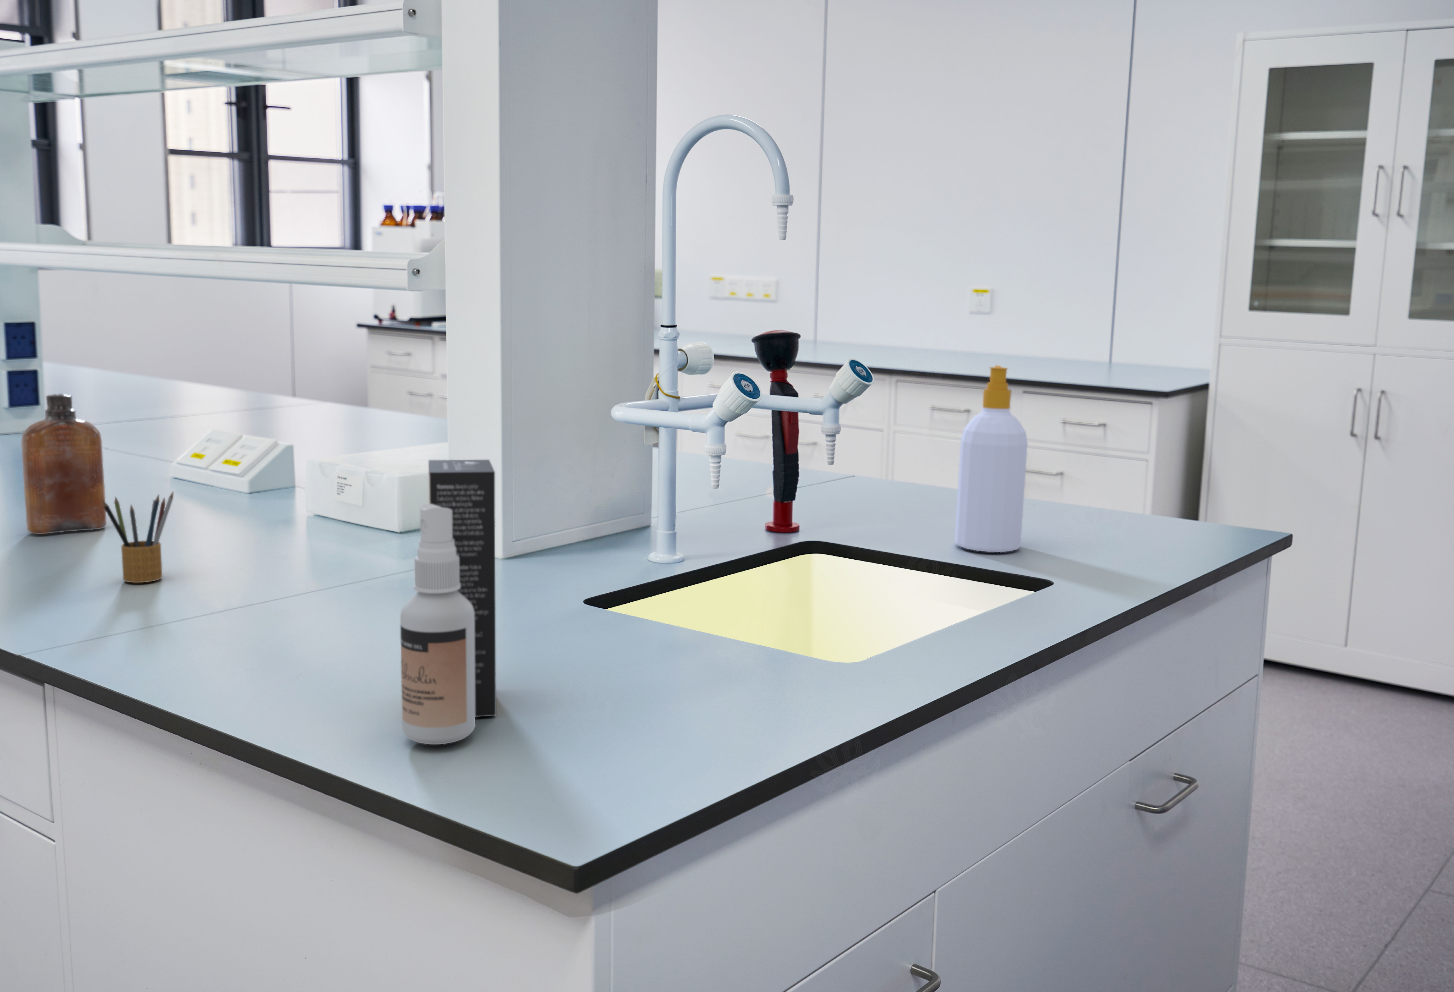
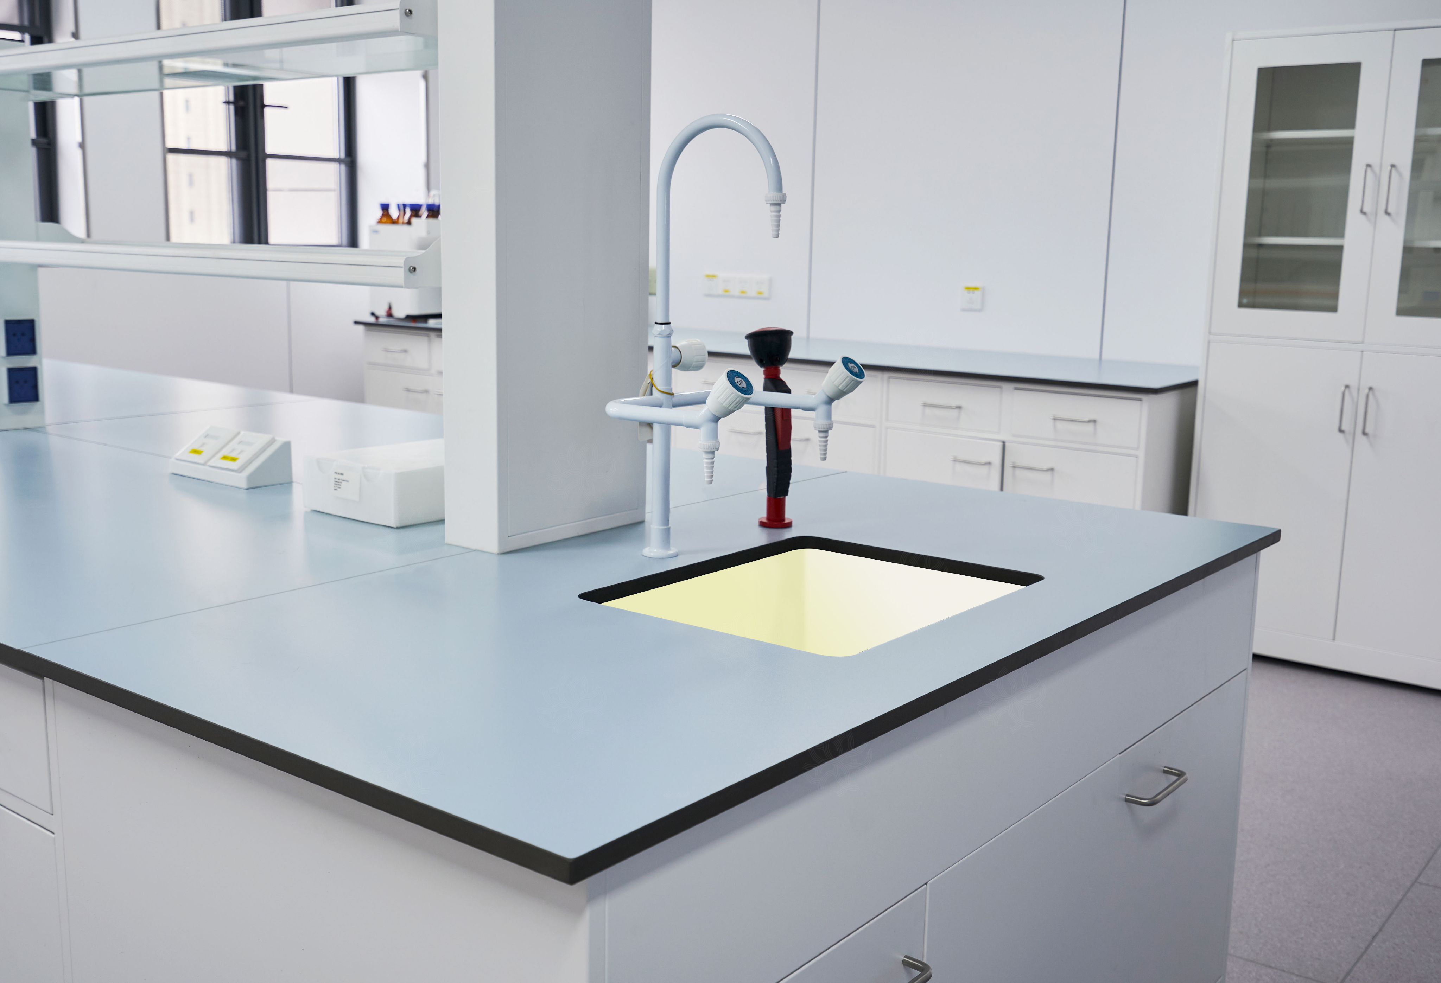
- flask (63, 462)
- pencil box (138, 536)
- soap bottle (992, 457)
- spray bottle (453, 595)
